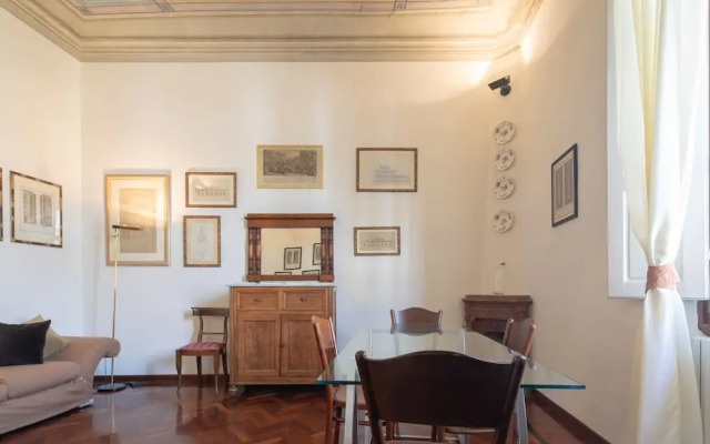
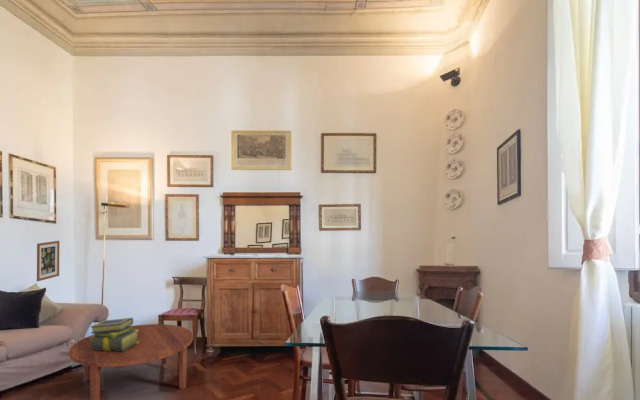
+ stack of books (113, 333)
+ coffee table (134, 362)
+ wall art (48, 260)
